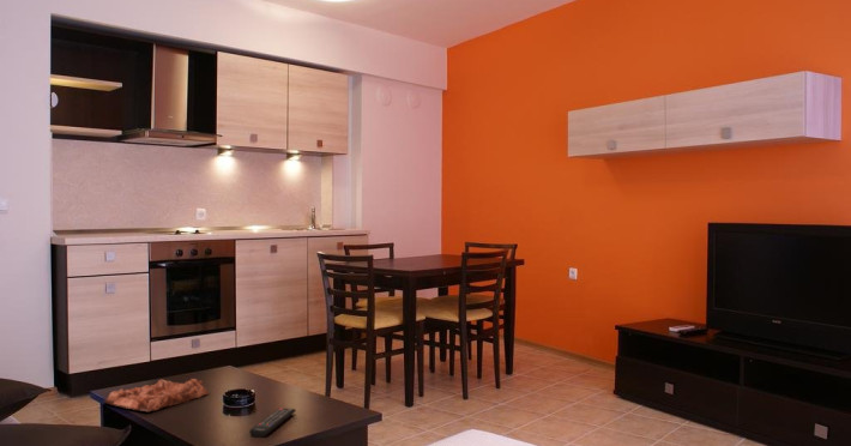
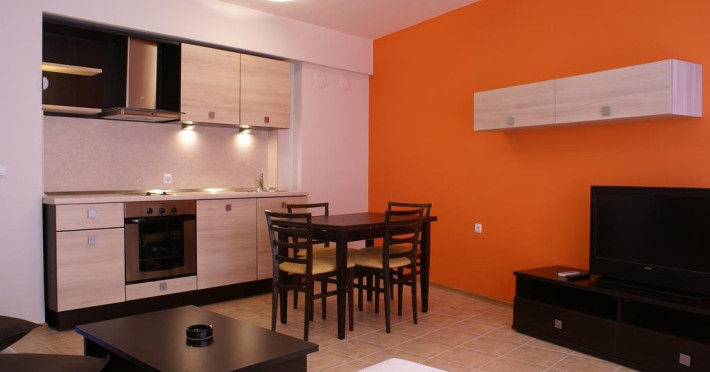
- remote control (273, 421)
- decorative tray (162, 391)
